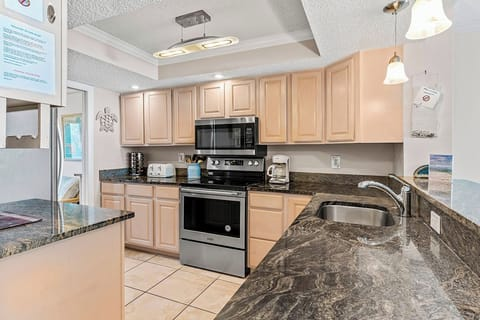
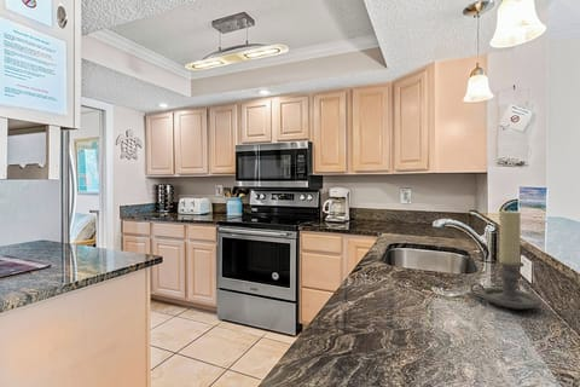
+ candle holder (503, 255)
